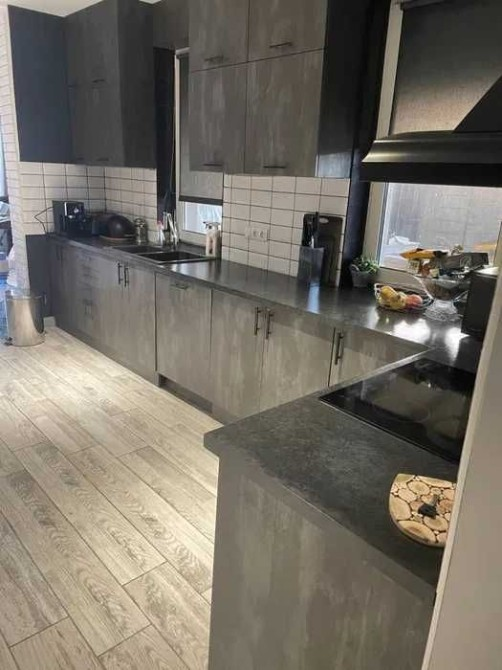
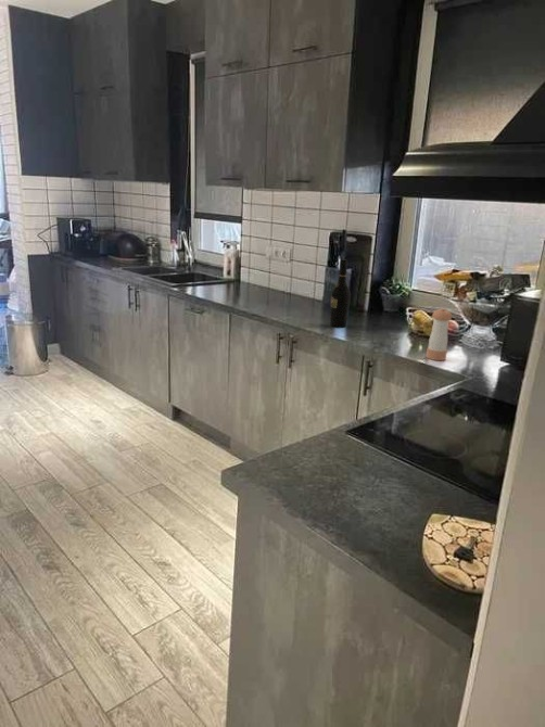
+ pepper shaker (439, 333)
+ wine bottle (341, 293)
